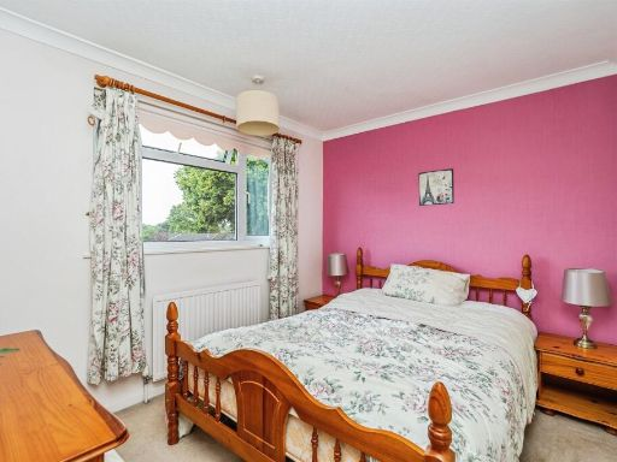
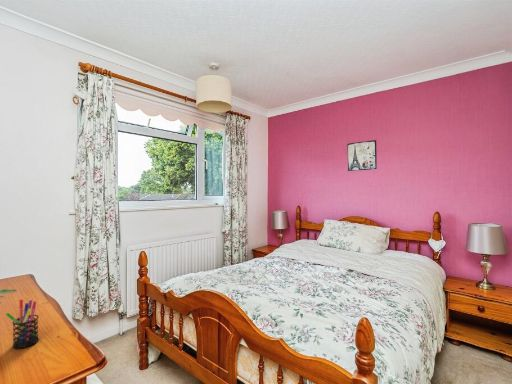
+ pen holder (22, 322)
